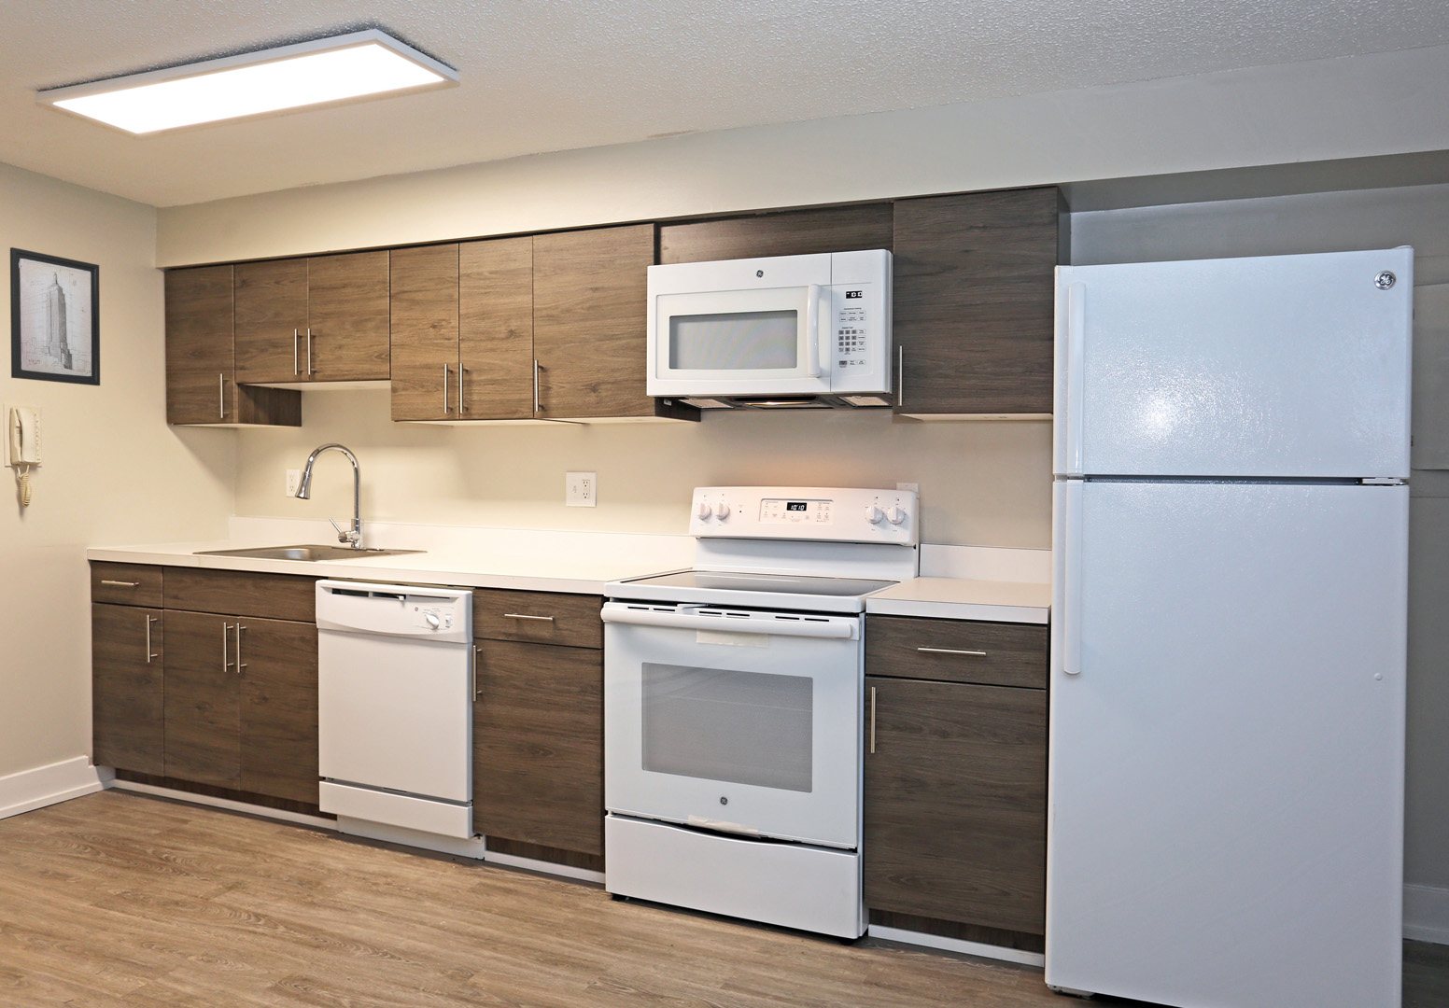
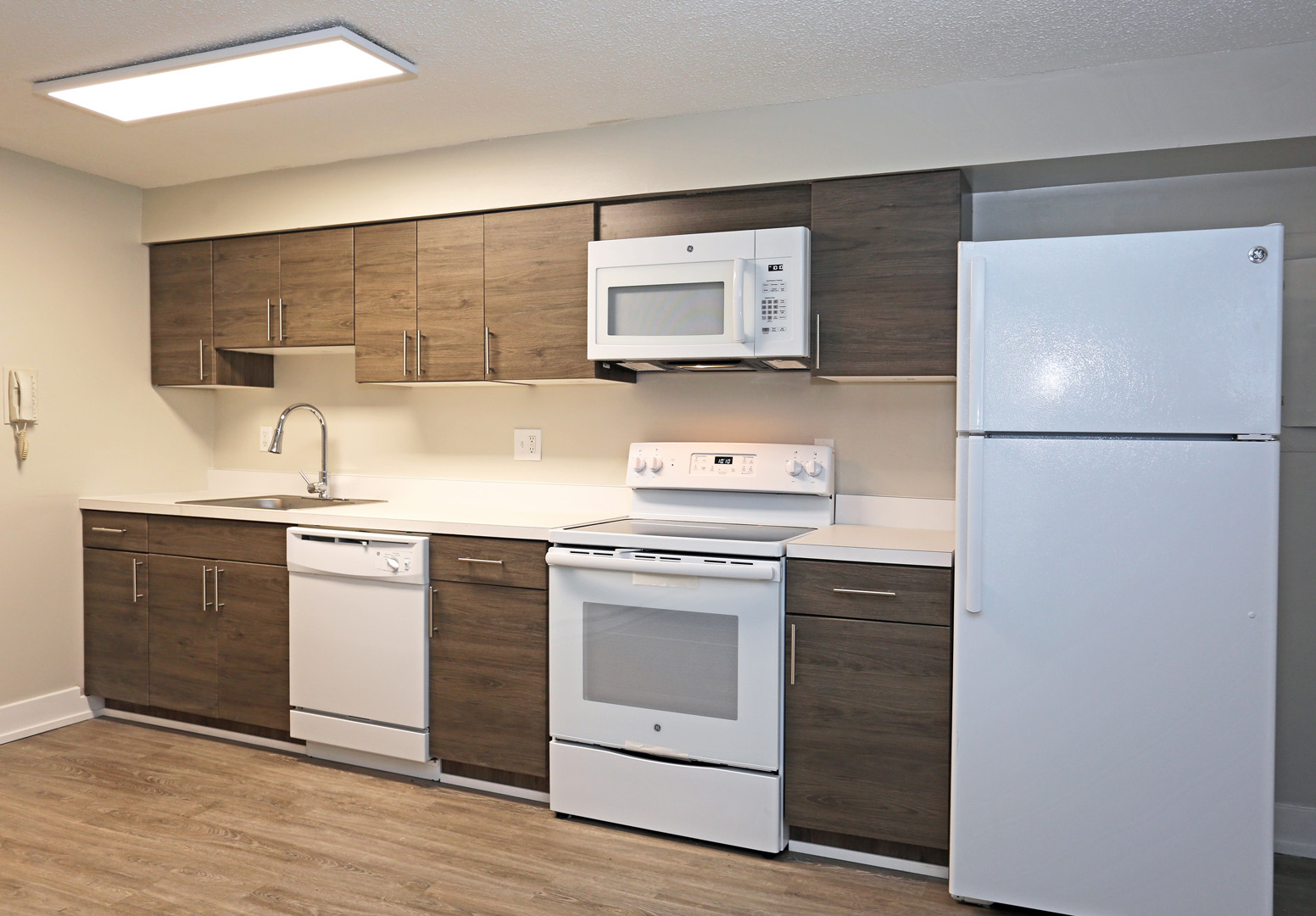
- wall art (56, 319)
